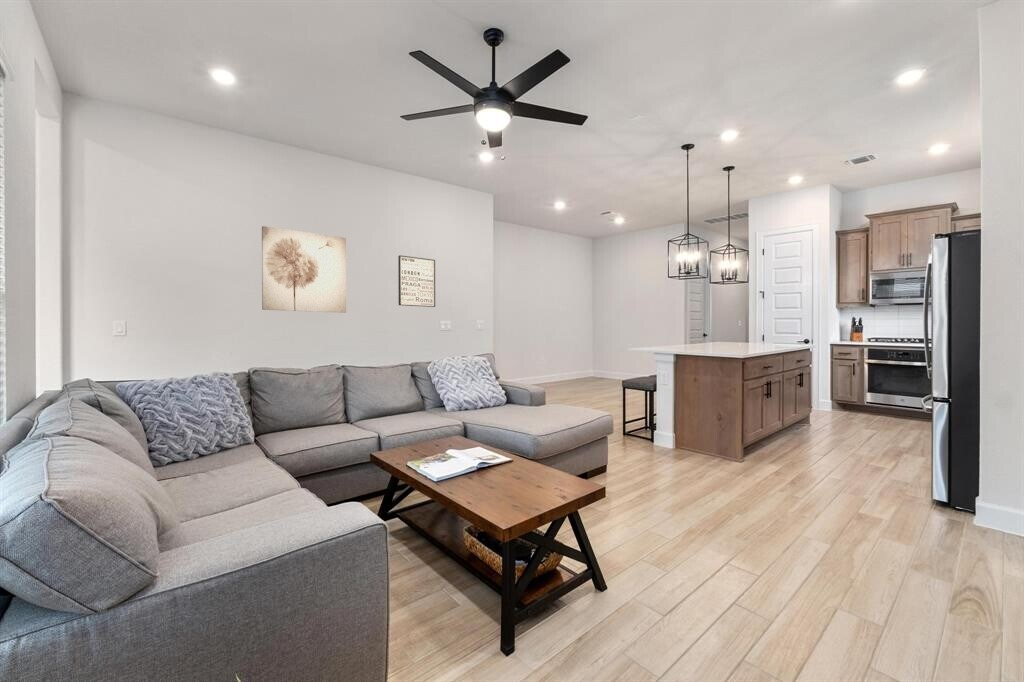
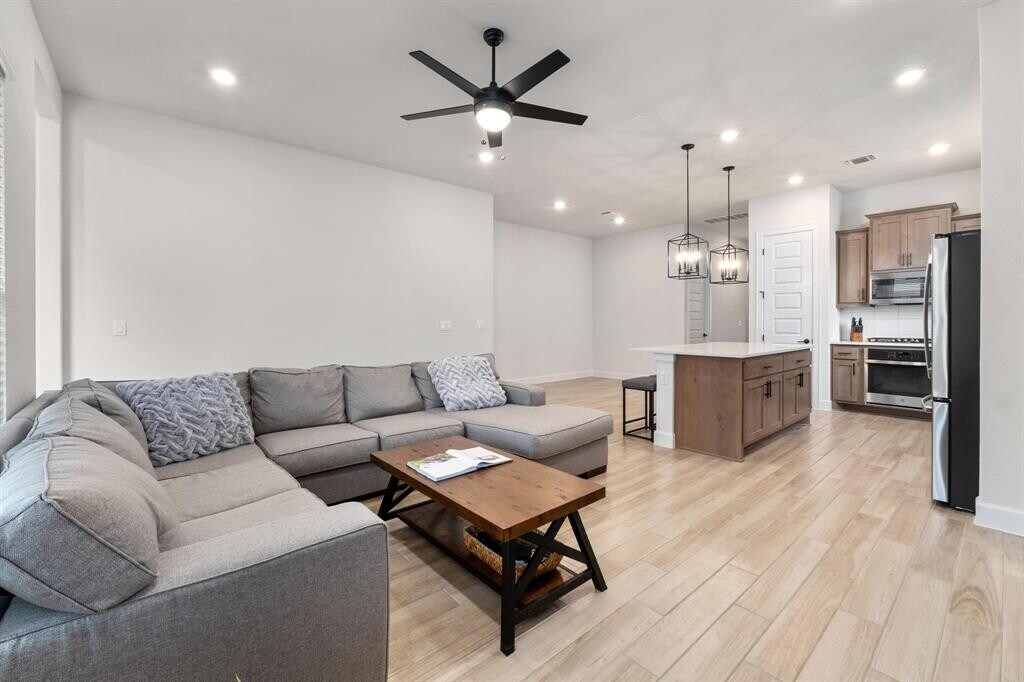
- wall art (417, 281)
- wall art (306, 271)
